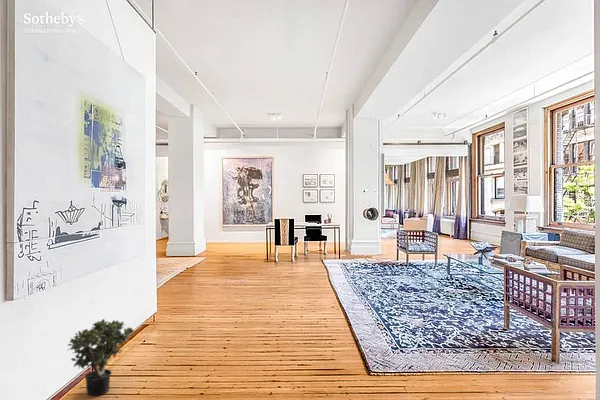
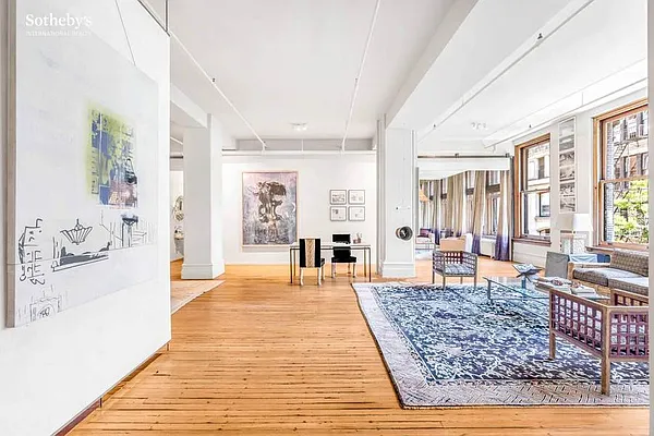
- potted plant (103, 354)
